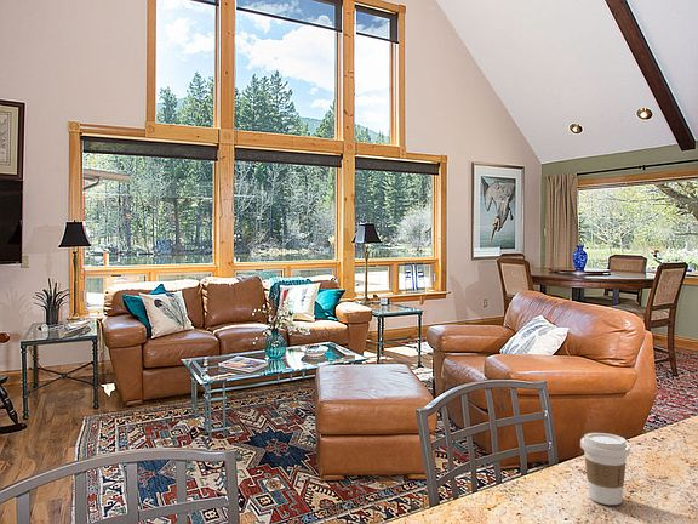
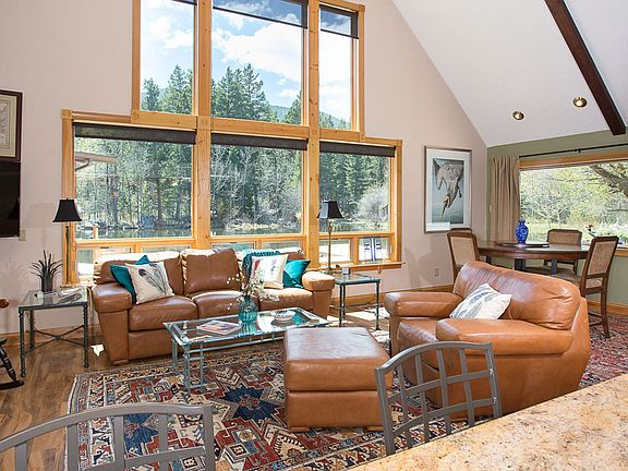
- coffee cup (605, 467)
